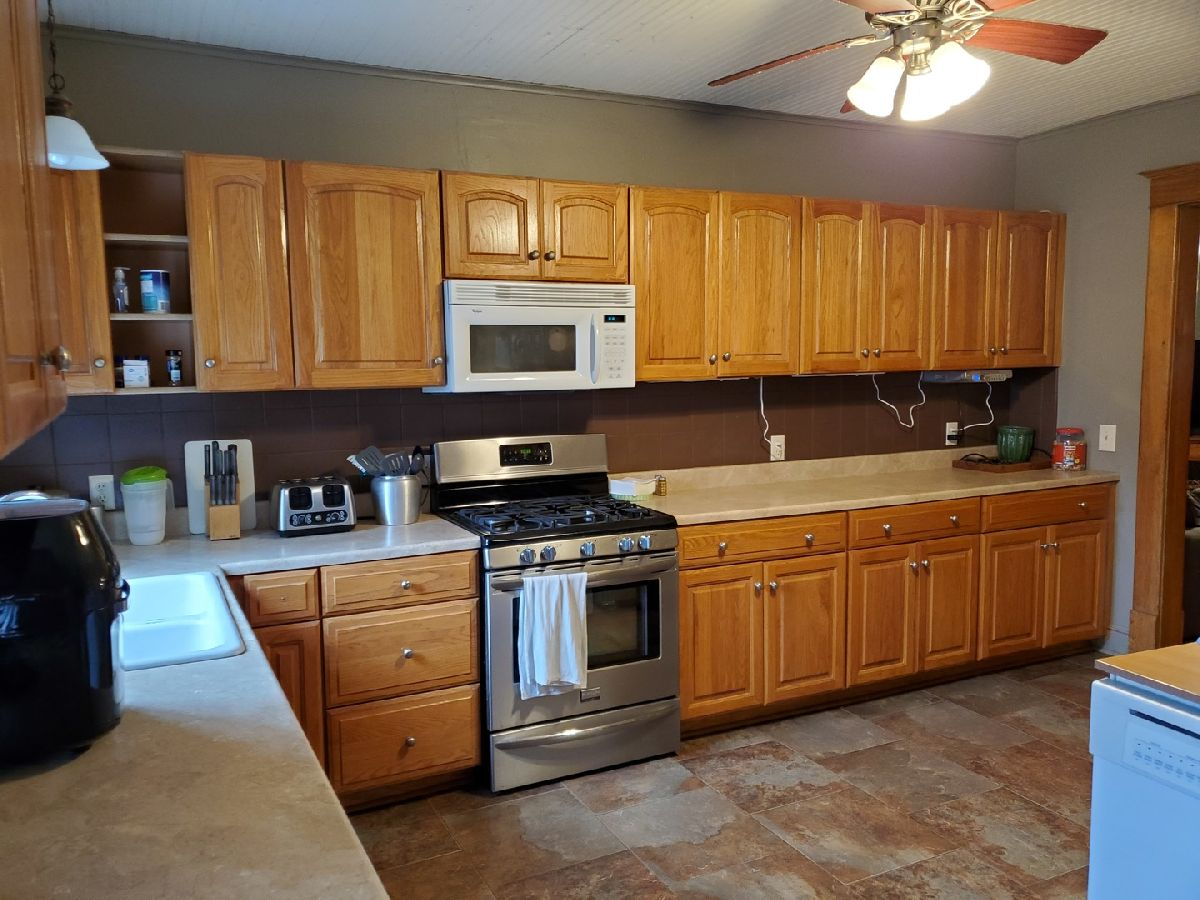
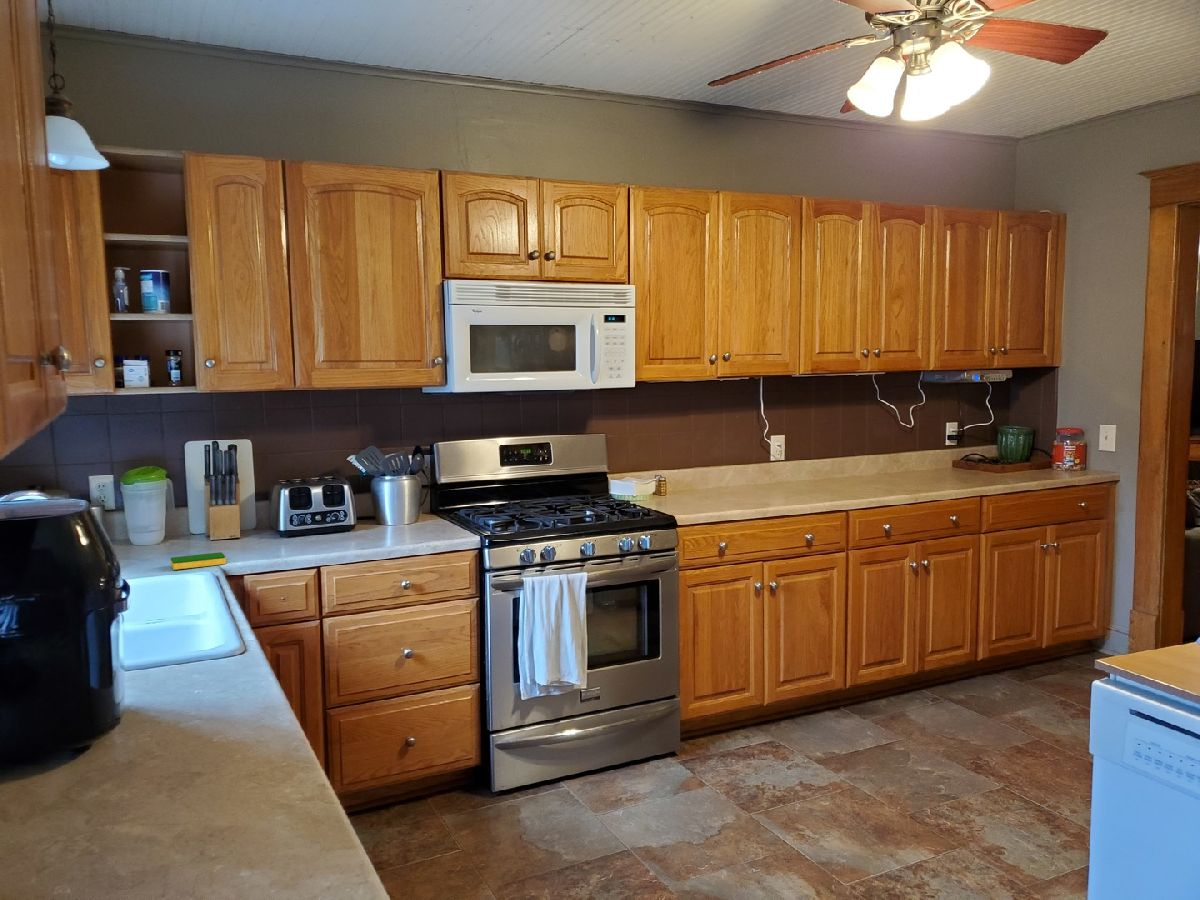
+ dish sponge (198, 560)
